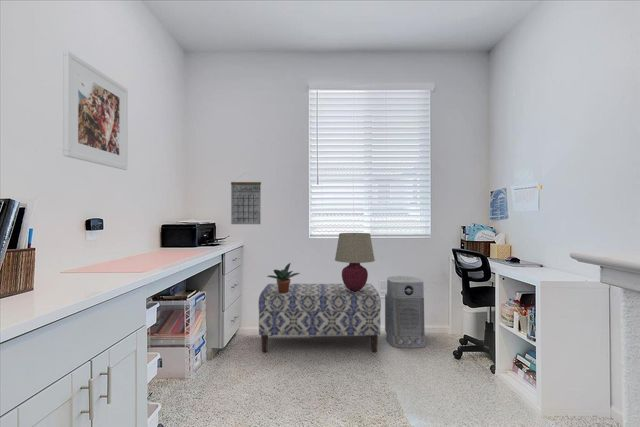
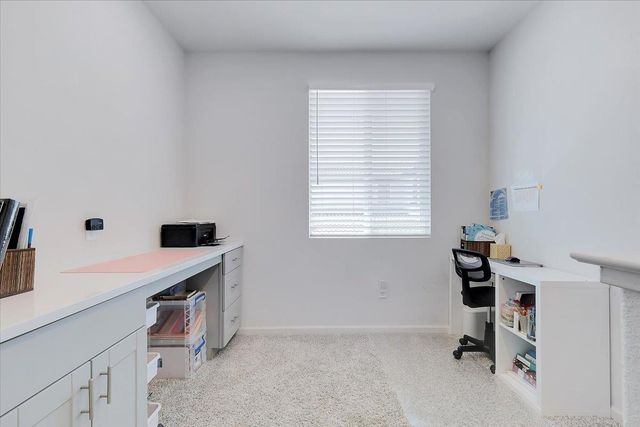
- bench (319, 315)
- table lamp (354, 261)
- potted plant (283, 277)
- air purifier (404, 309)
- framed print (99, 118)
- calendar (246, 198)
